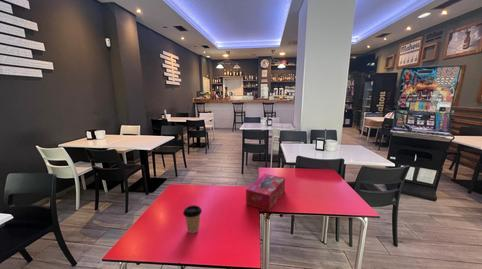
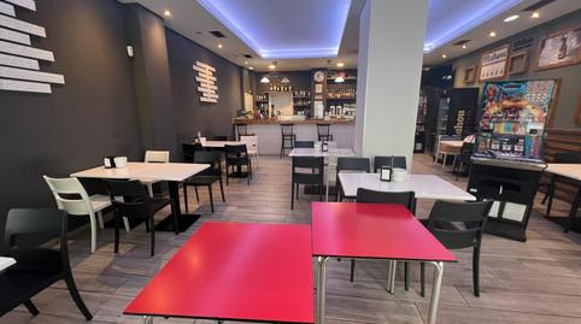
- tissue box (266, 190)
- coffee cup (192, 219)
